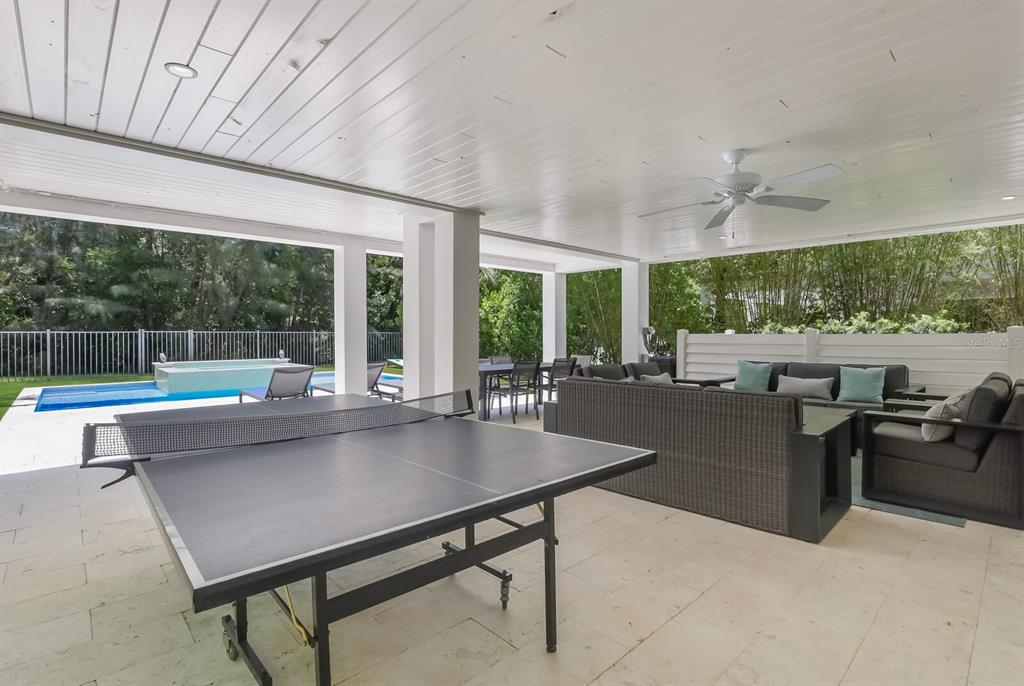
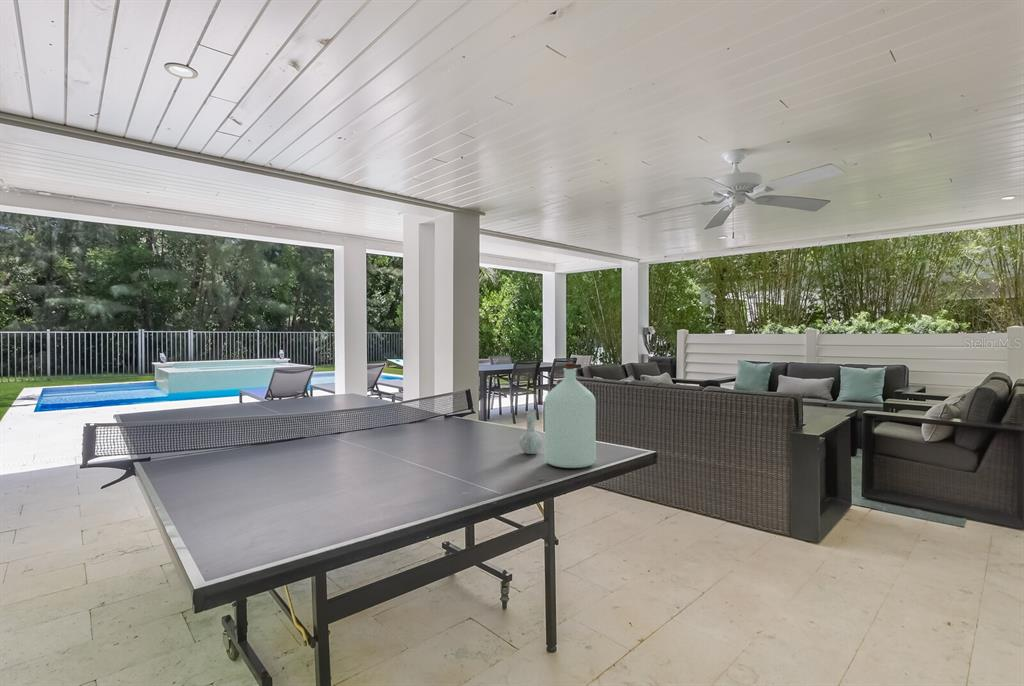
+ bottle (553, 410)
